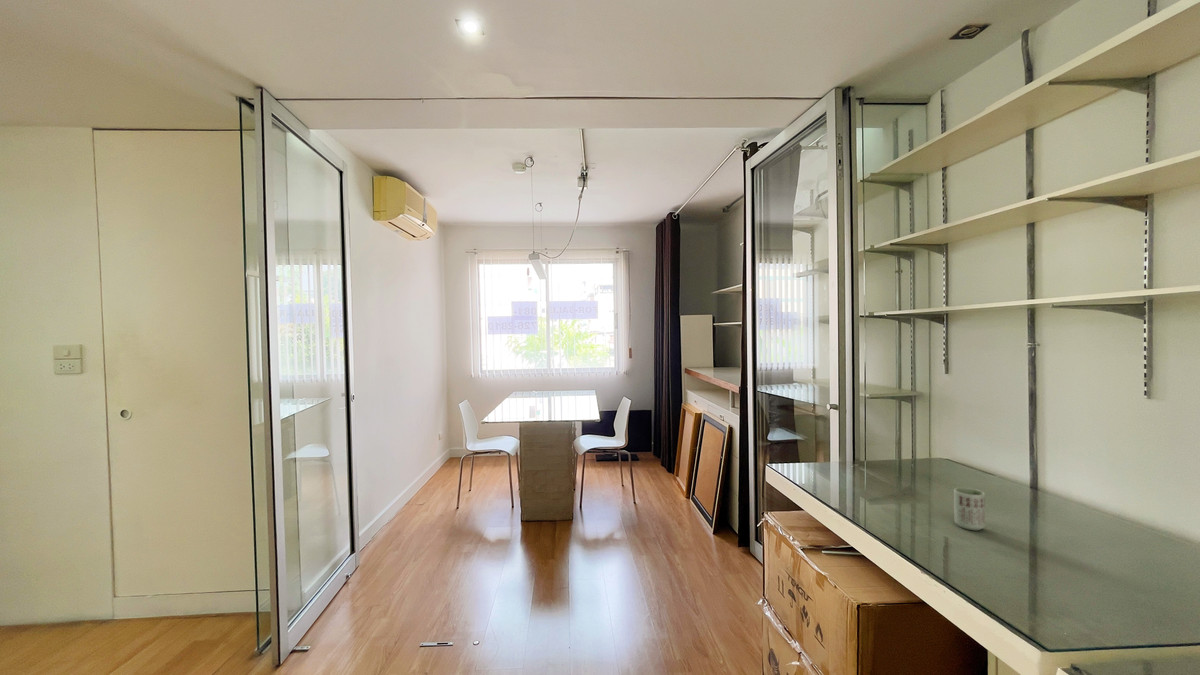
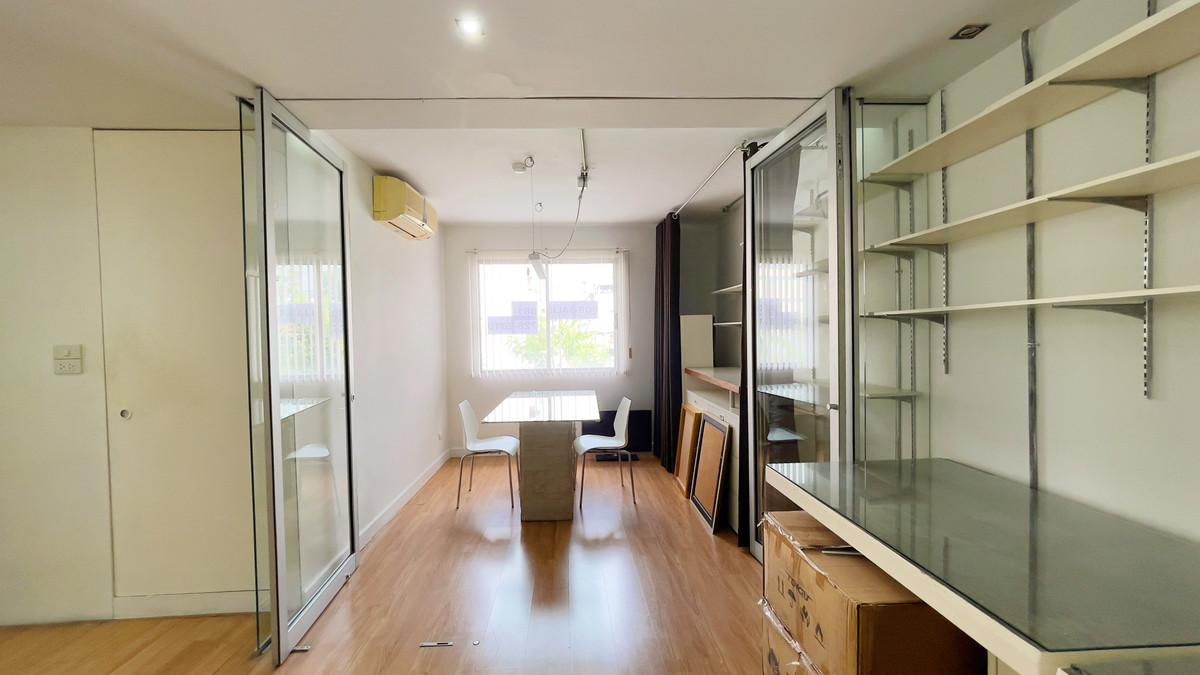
- cup (969, 508)
